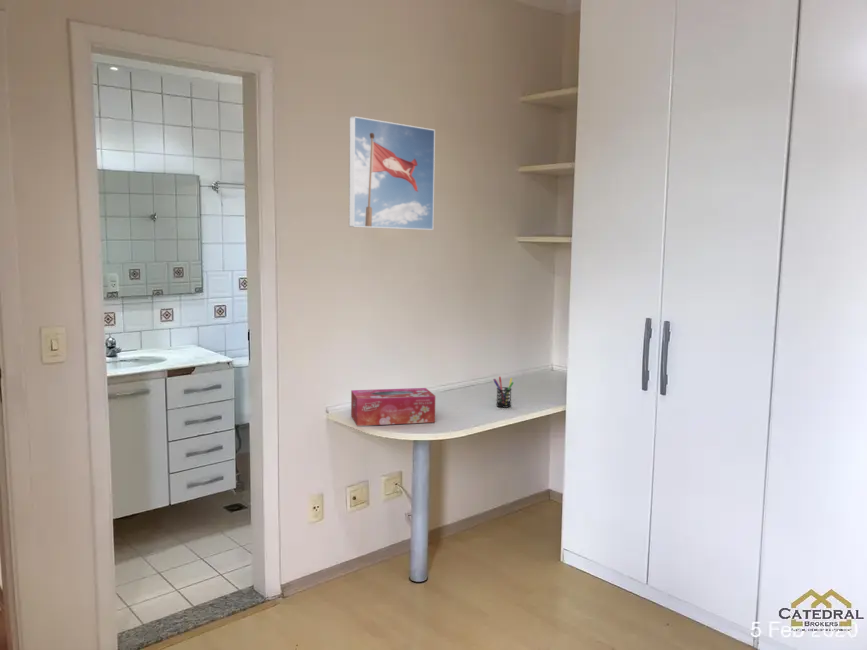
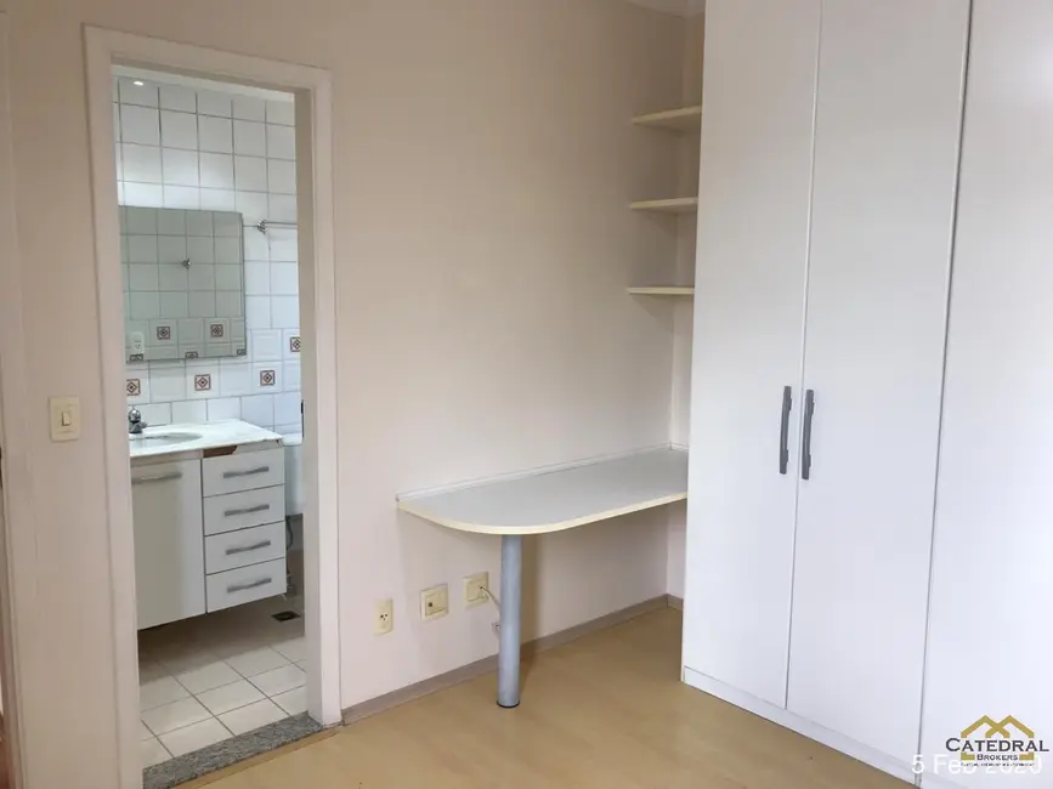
- pen holder (504, 391)
- tissue box (392, 406)
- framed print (393, 176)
